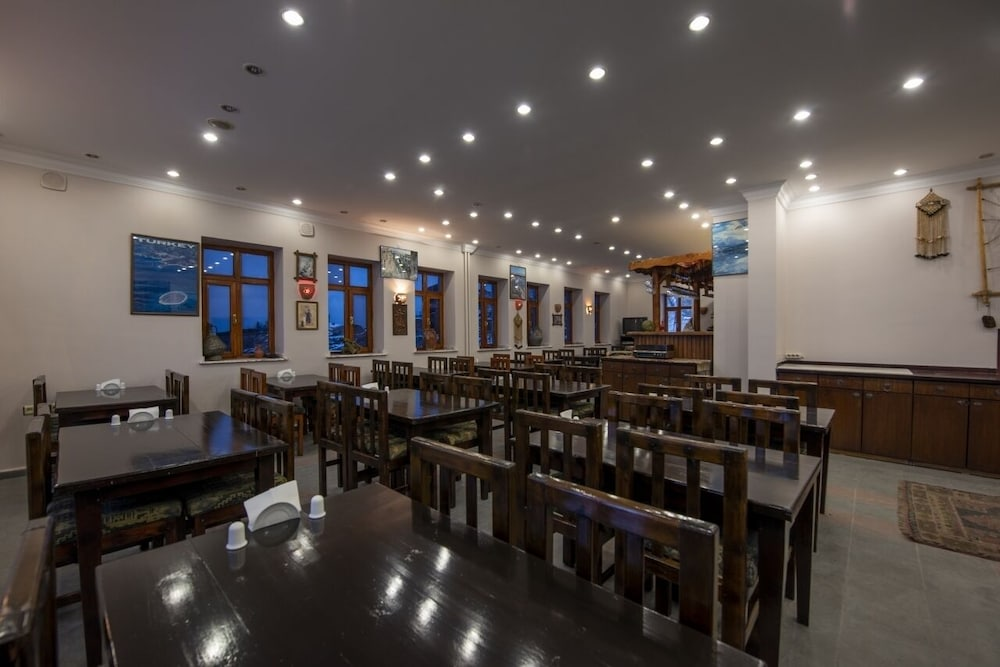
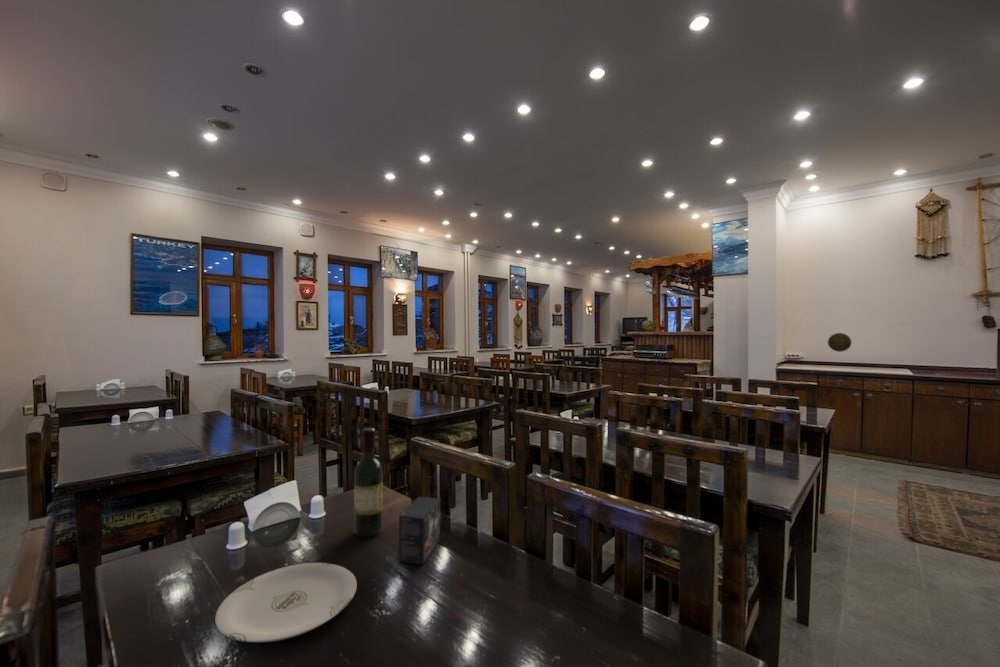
+ wine bottle (368, 480)
+ decorative plate (839, 342)
+ plate (290, 601)
+ small box (420, 528)
